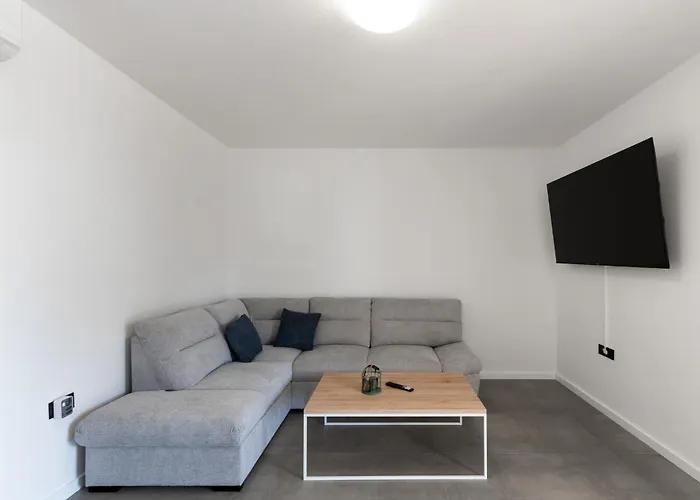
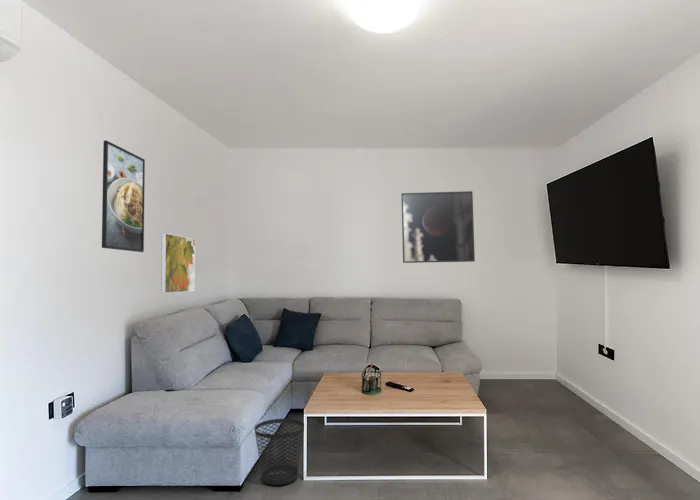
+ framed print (125, 200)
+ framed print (179, 264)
+ wastebasket (279, 452)
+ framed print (437, 227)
